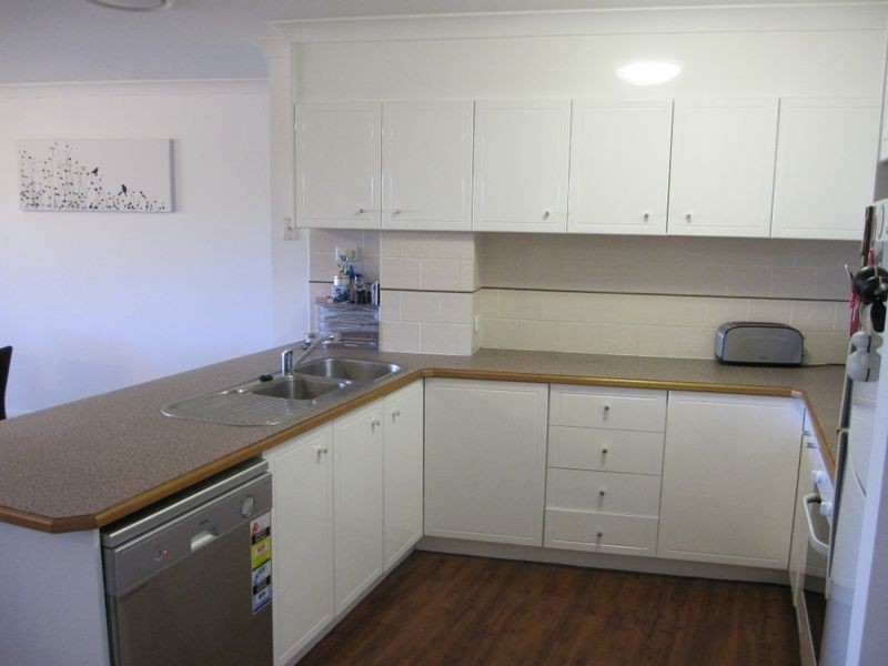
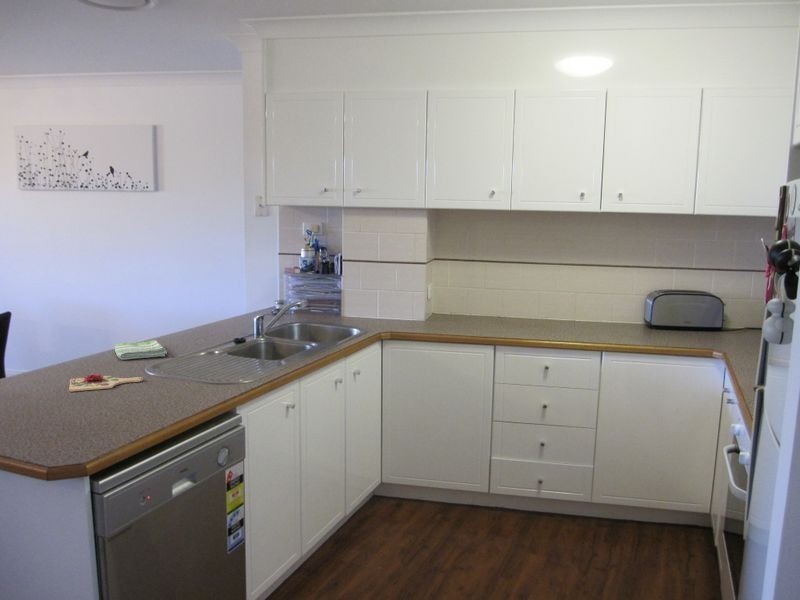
+ dish towel (139, 348)
+ cutting board (107, 379)
